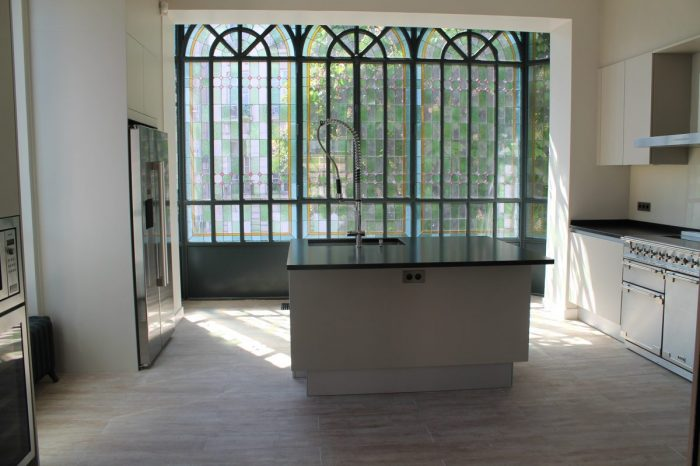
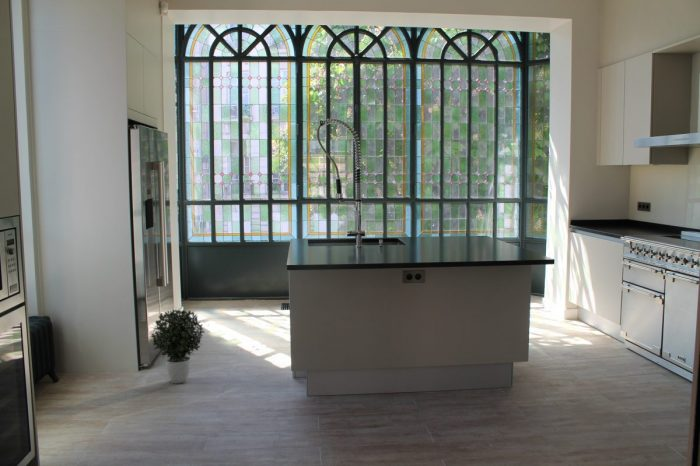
+ potted plant (178, 345)
